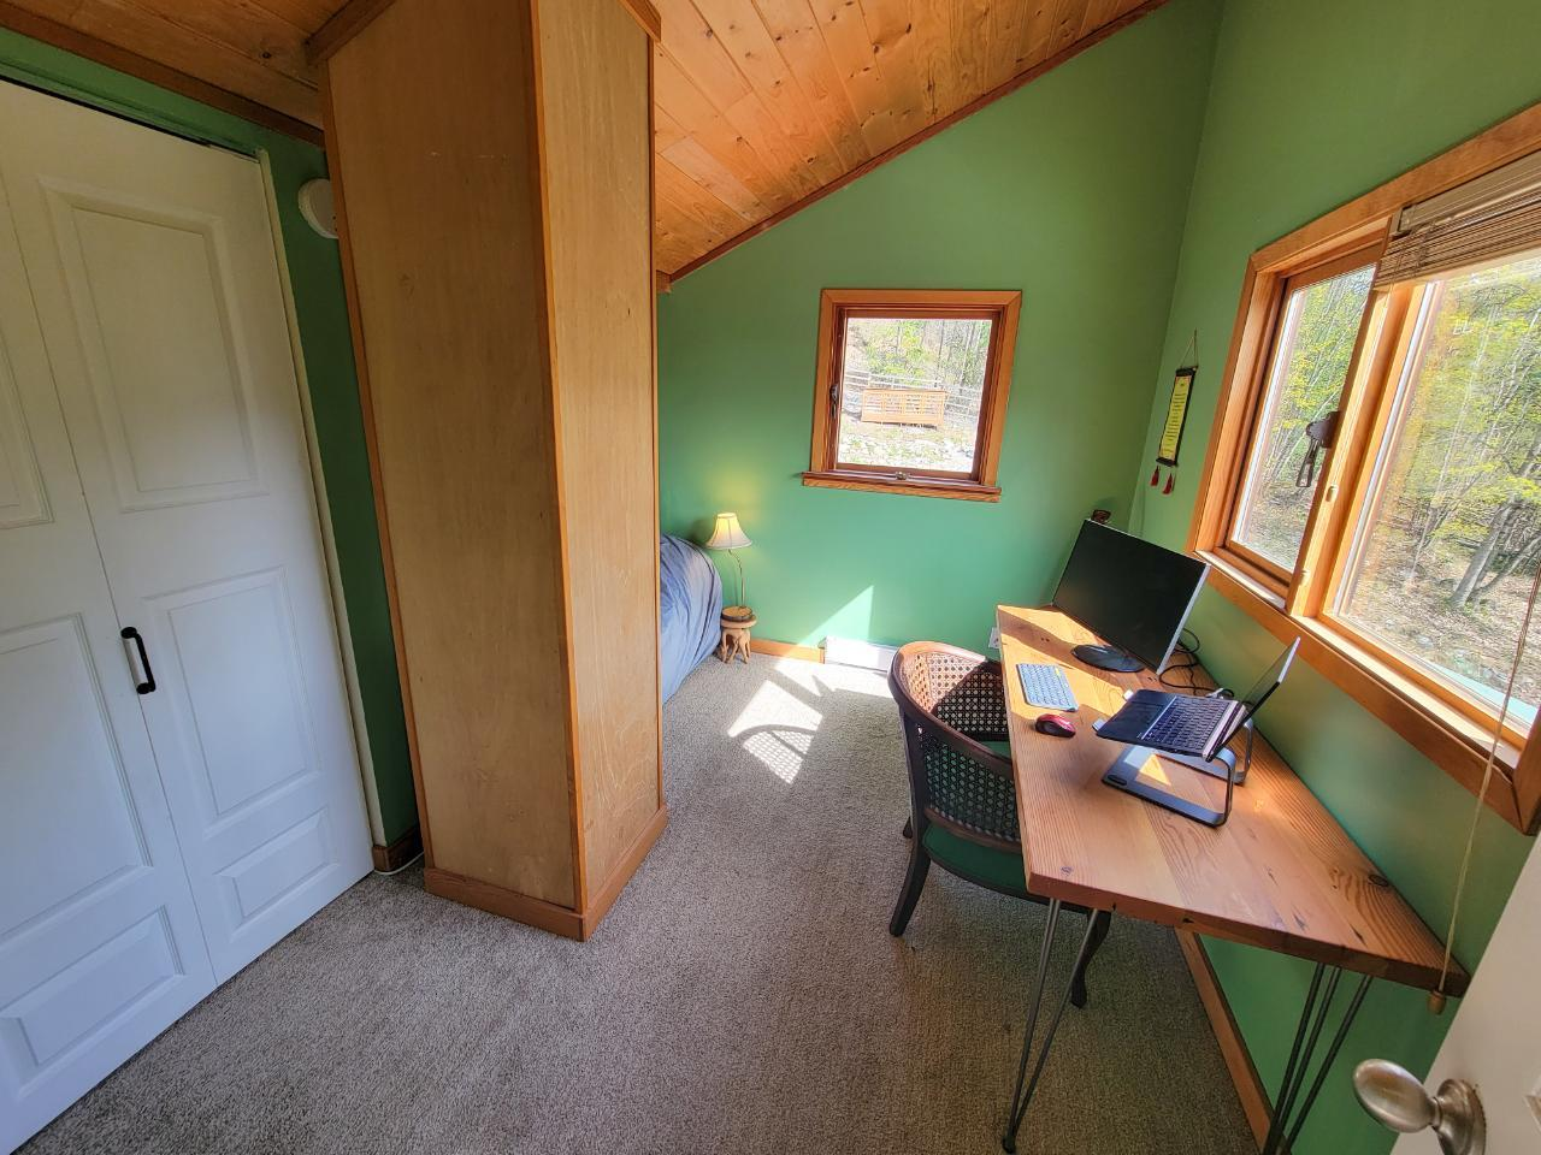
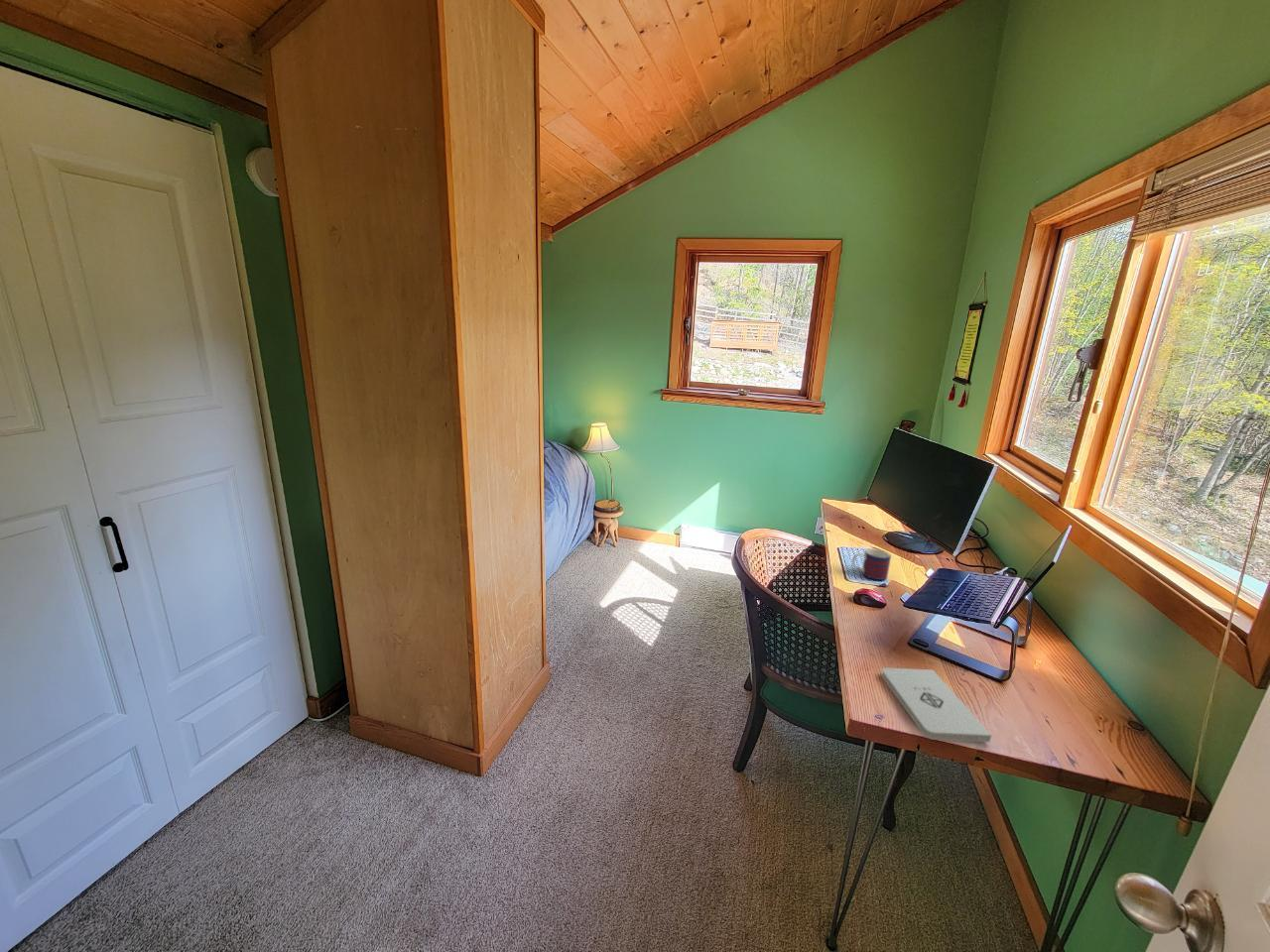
+ notepad (930, 701)
+ mug (870, 563)
